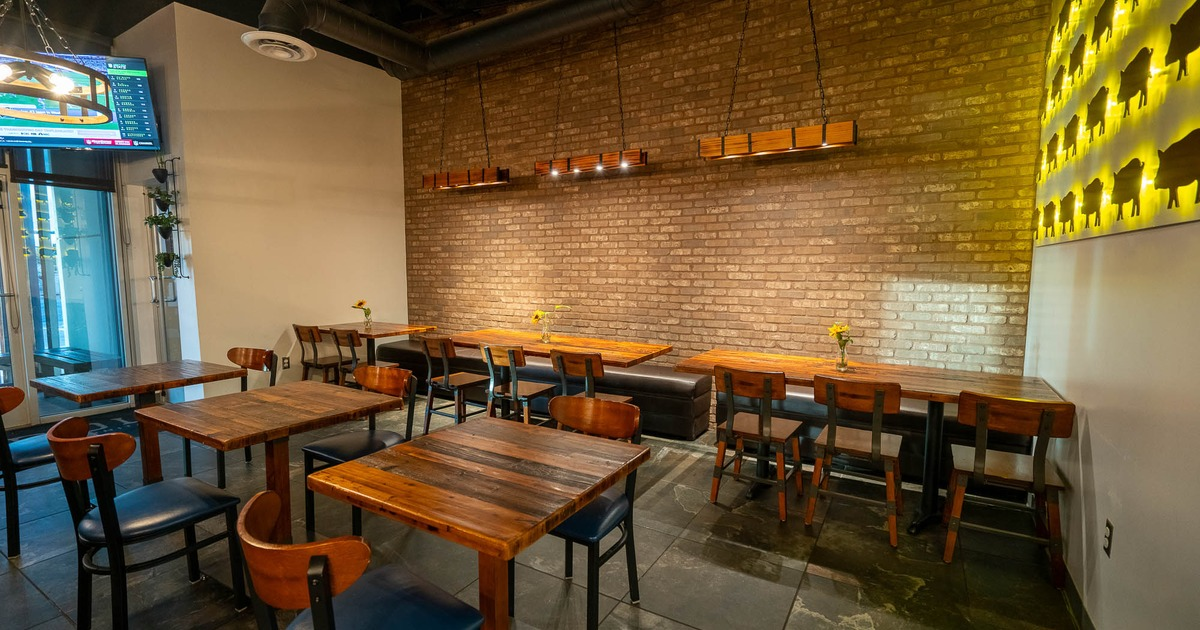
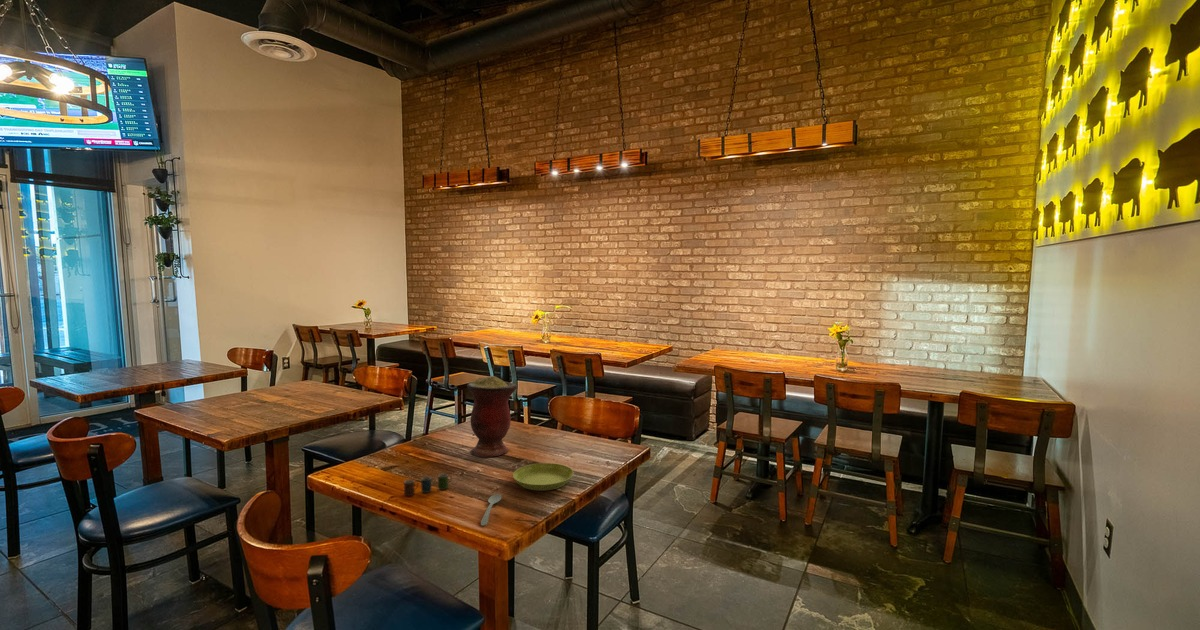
+ vase (492, 413)
+ cup (428, 480)
+ saucer (543, 477)
+ spoon (490, 508)
